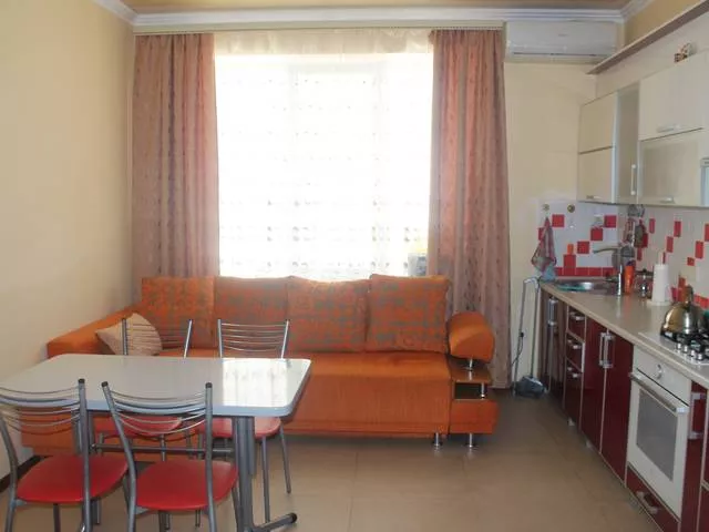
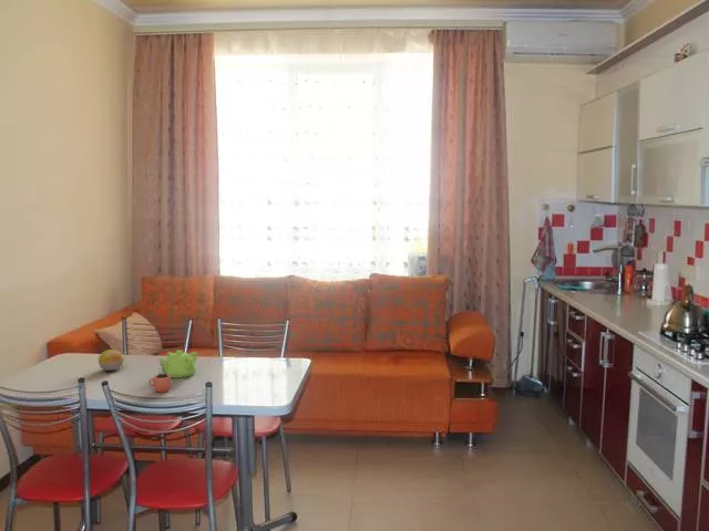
+ teapot (178, 362)
+ fruit (111, 360)
+ cocoa (160, 376)
